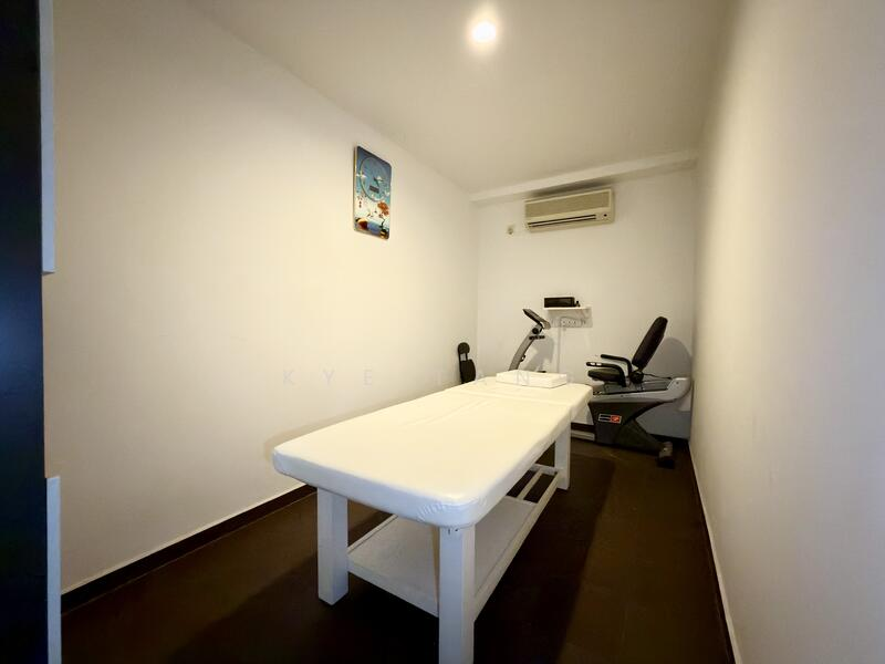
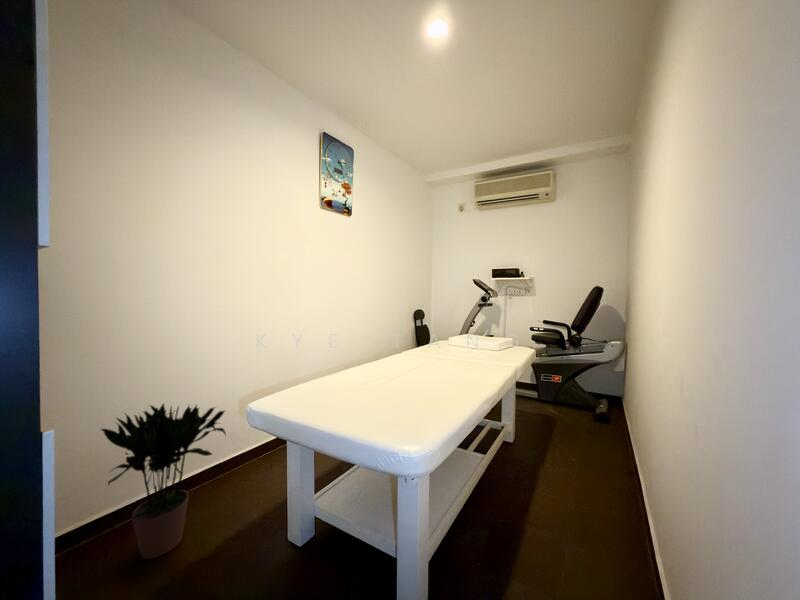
+ potted plant (164, 467)
